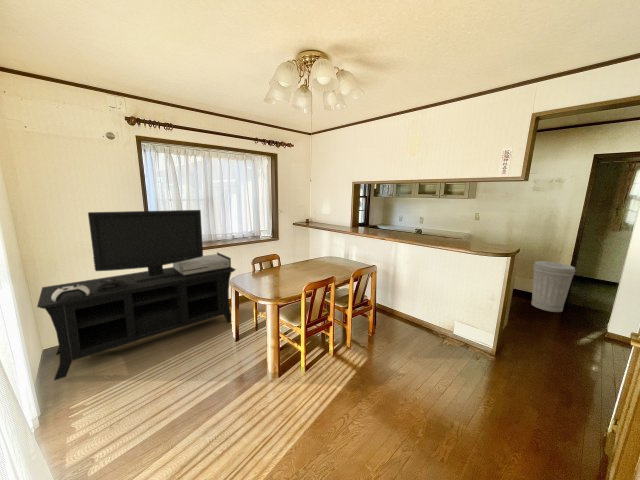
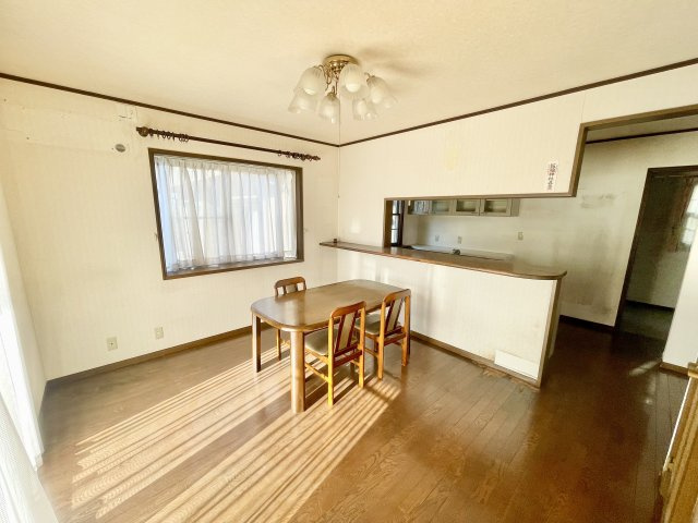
- trash can (550, 285)
- media console (151, 276)
